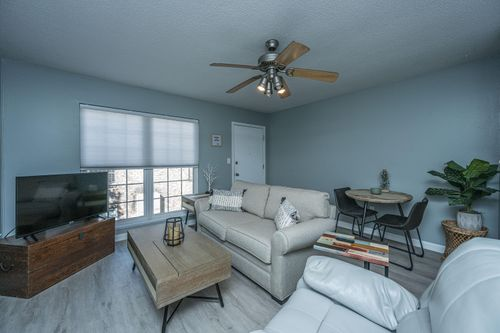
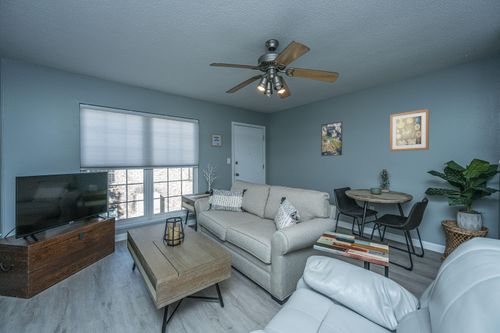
+ wall art (408, 131)
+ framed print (331, 139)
